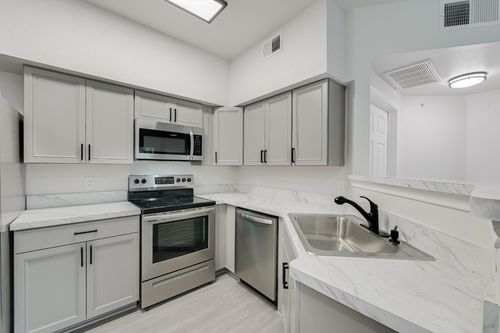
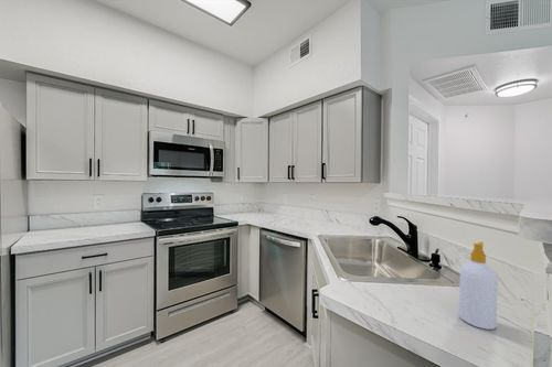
+ soap bottle (478, 282)
